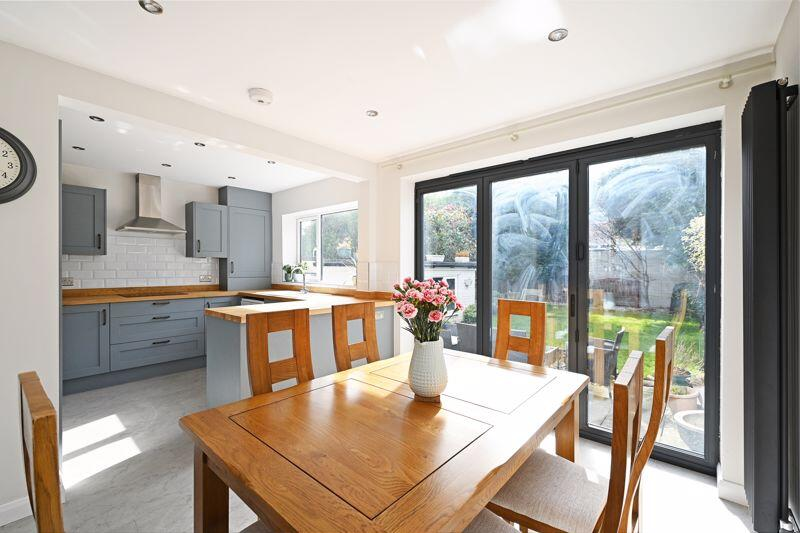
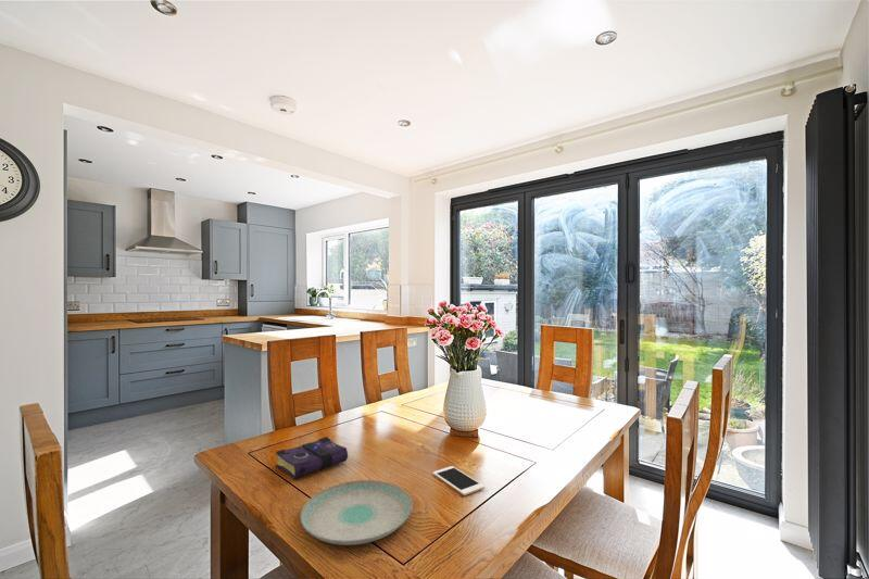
+ plate (357, 511)
+ cell phone (457, 479)
+ book (312, 456)
